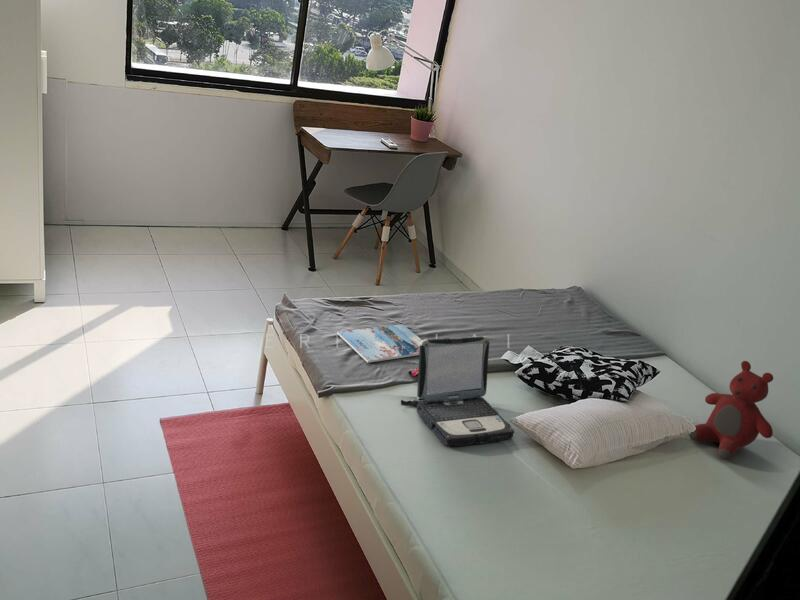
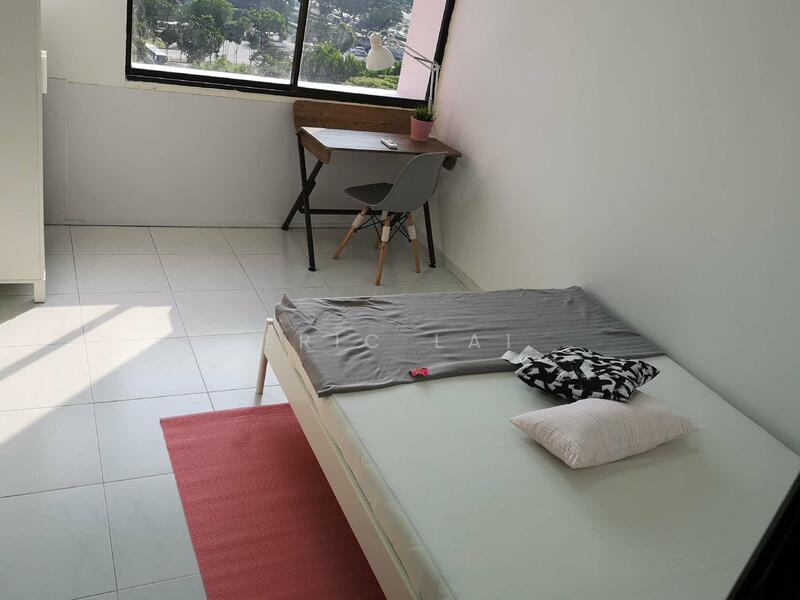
- laptop (464, 387)
- teddy bear (735, 407)
- magazine (386, 342)
